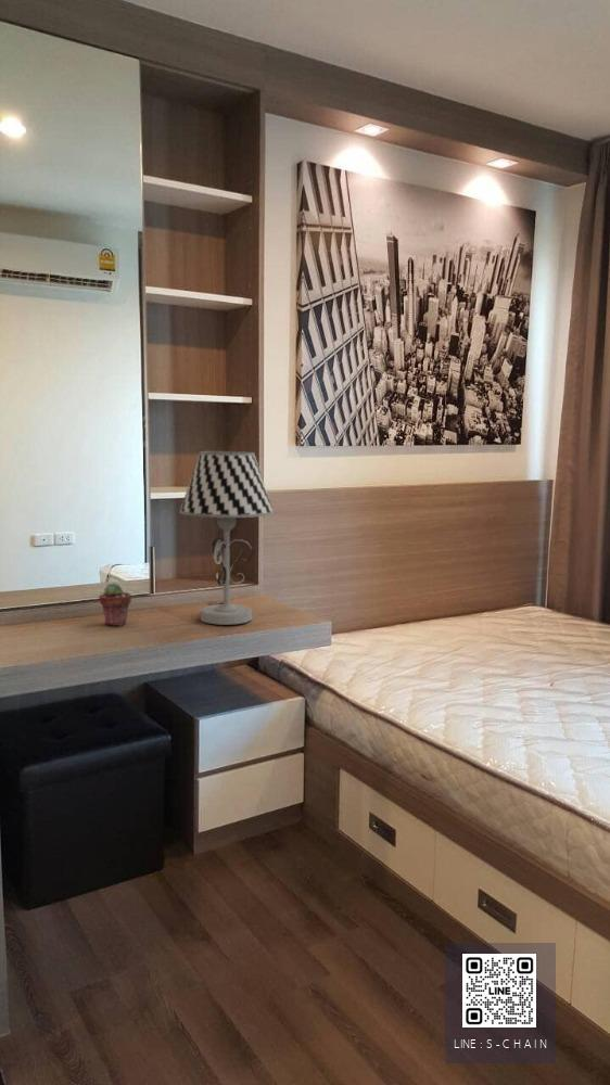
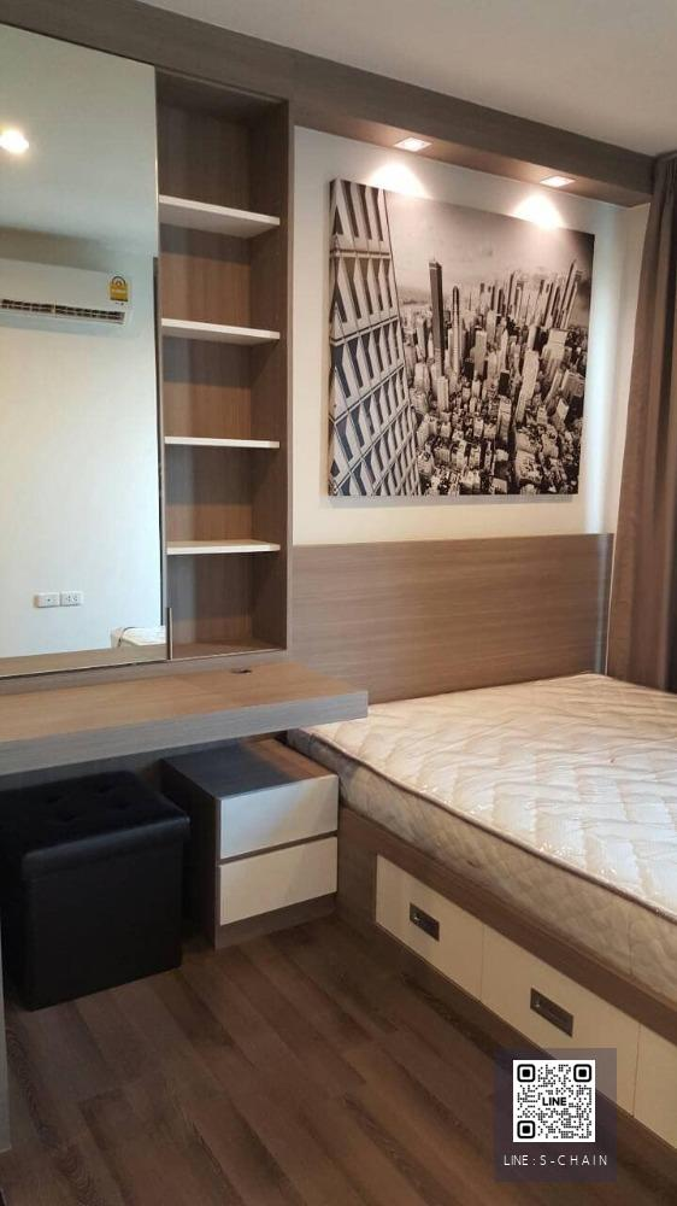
- table lamp (226, 536)
- potted succulent (115, 602)
